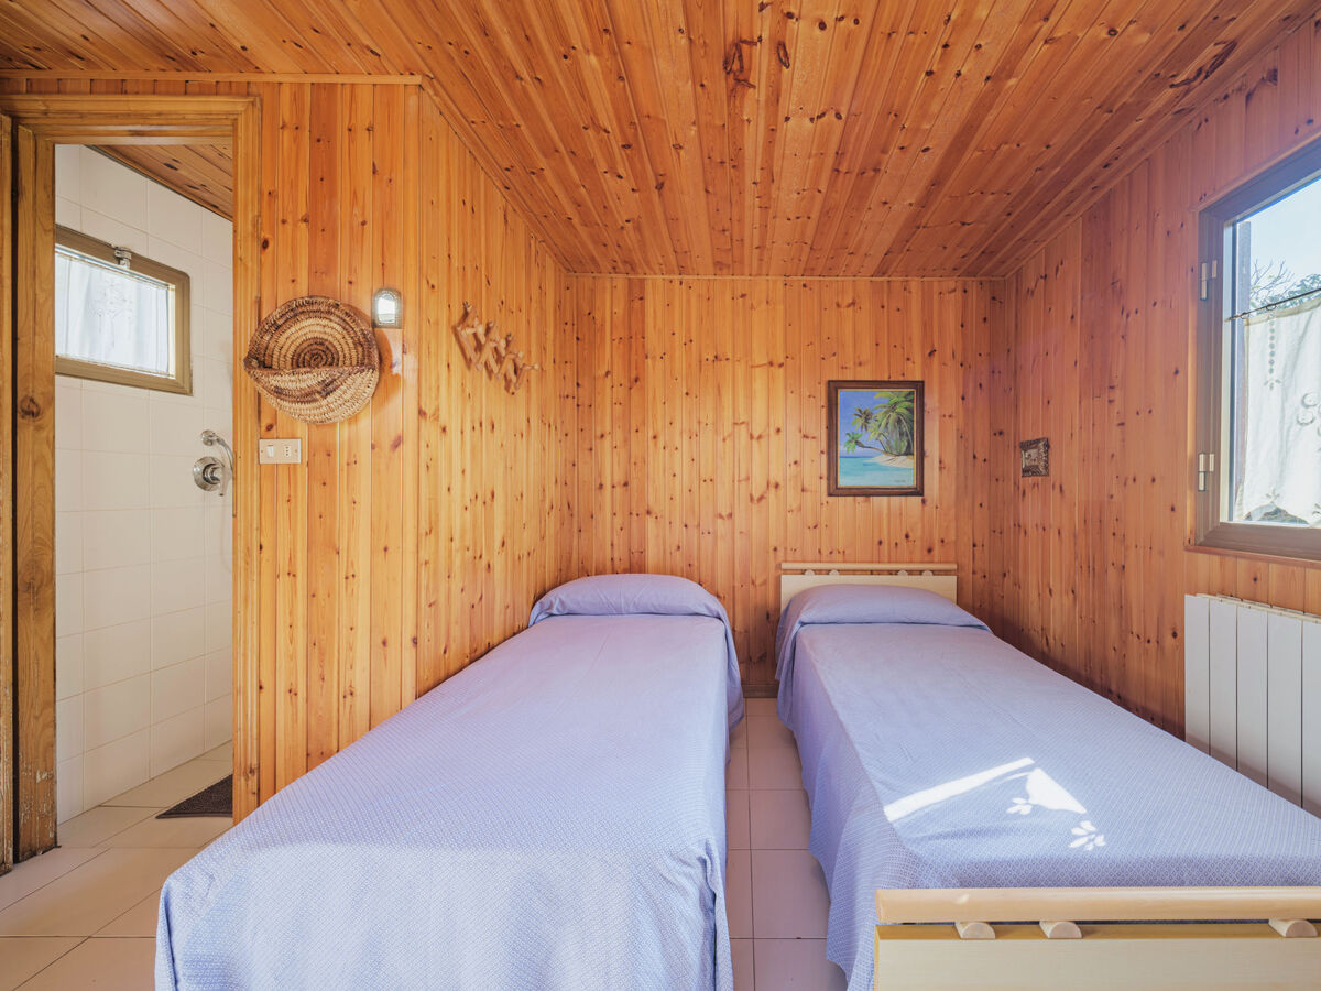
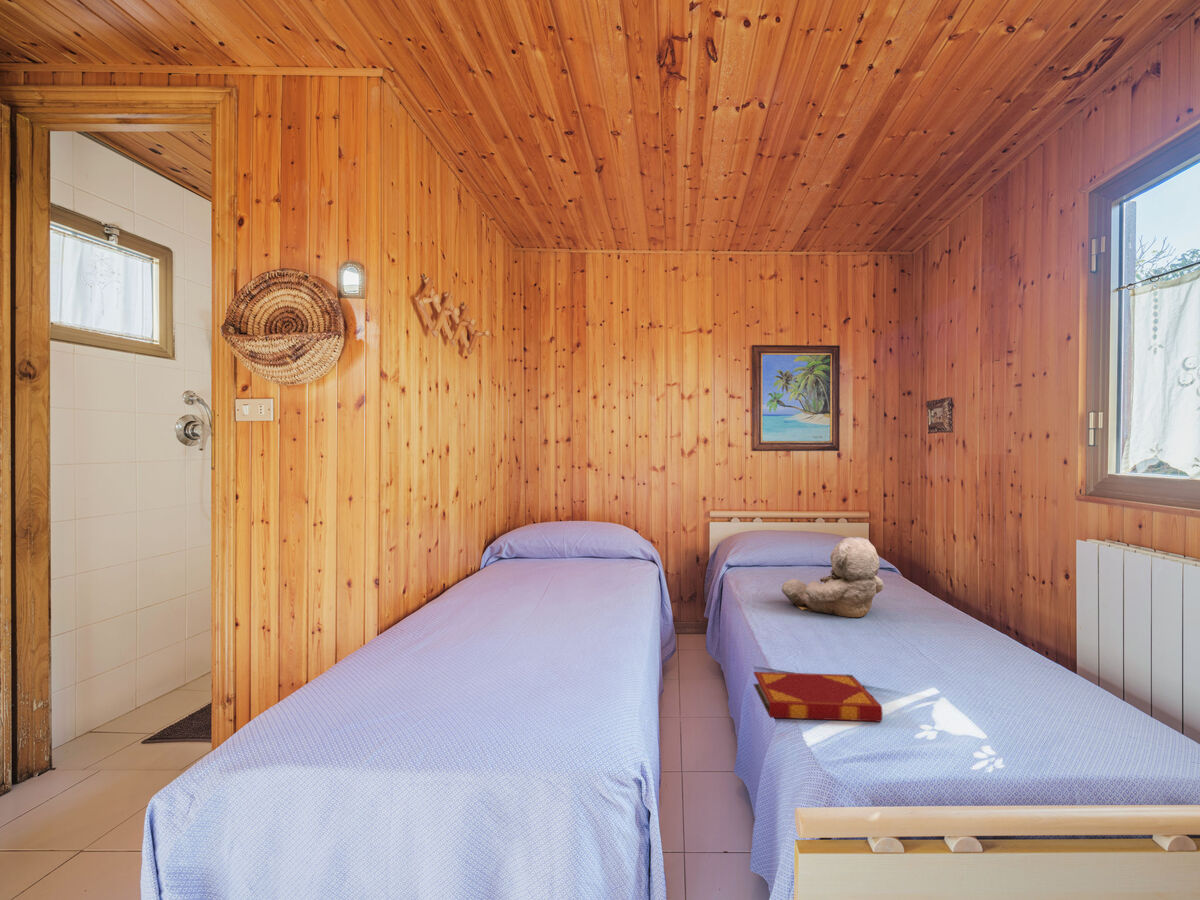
+ teddy bear (840, 571)
+ hardback book (813, 695)
